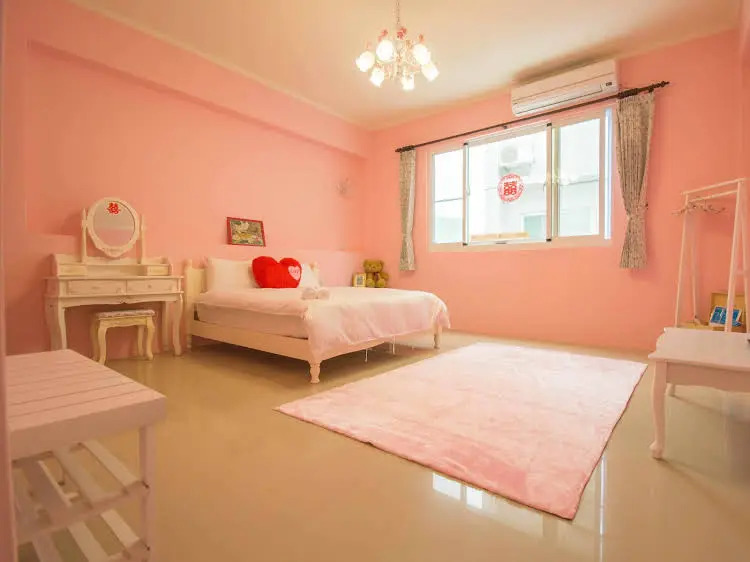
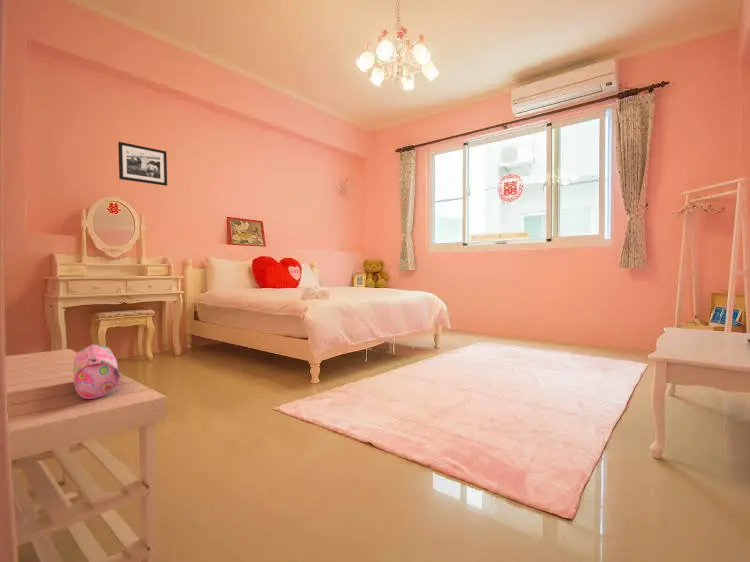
+ pencil case (95, 368)
+ picture frame (143, 164)
